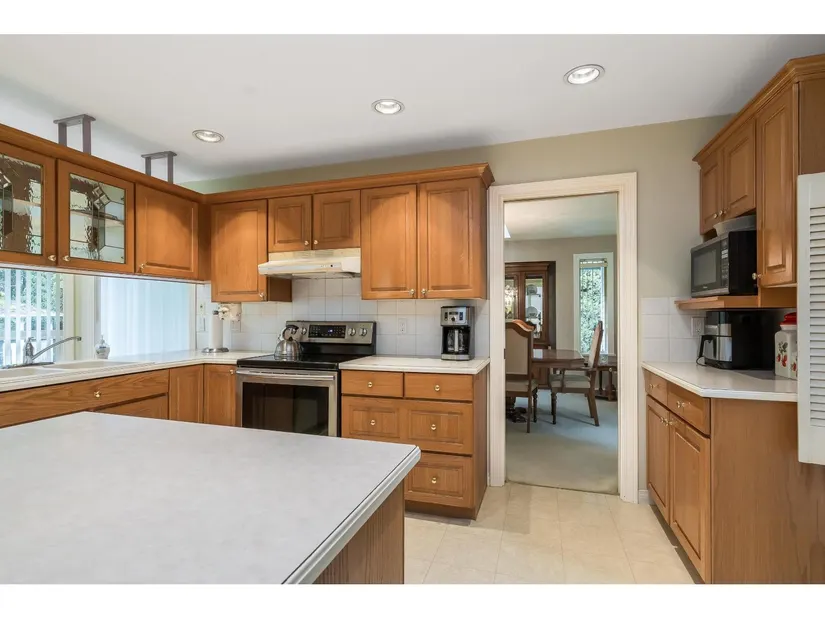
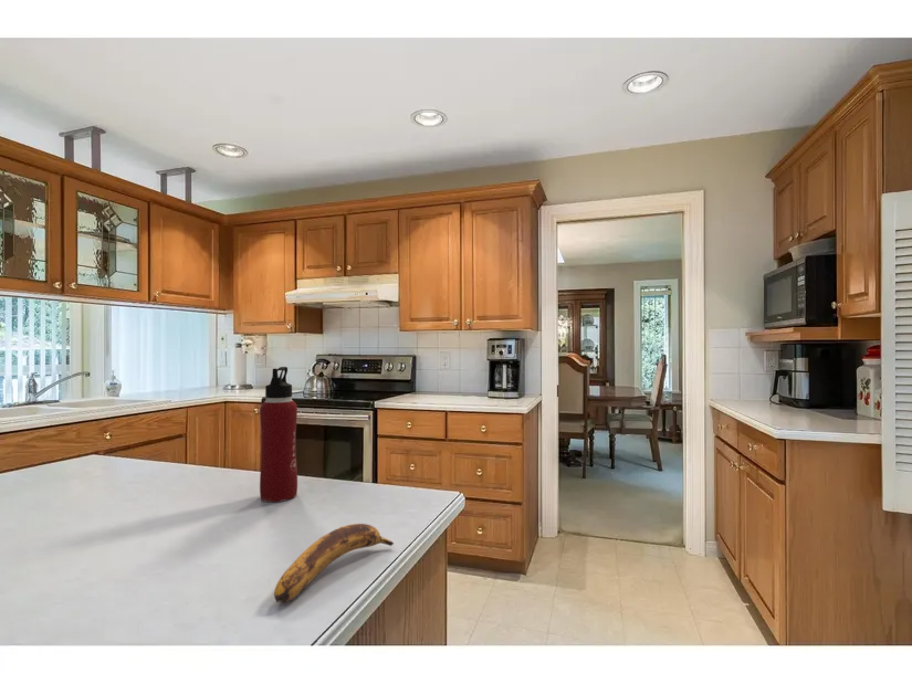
+ banana (332, 554)
+ water bottle (279, 431)
